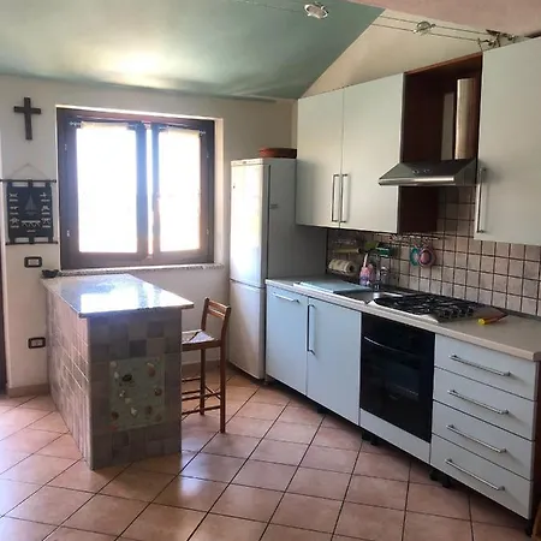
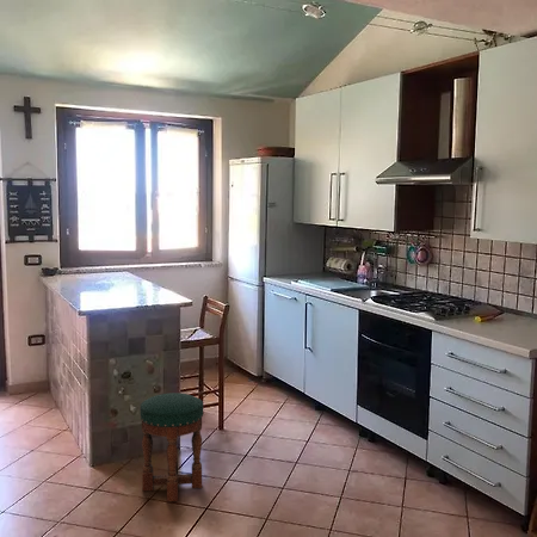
+ stool (172, 442)
